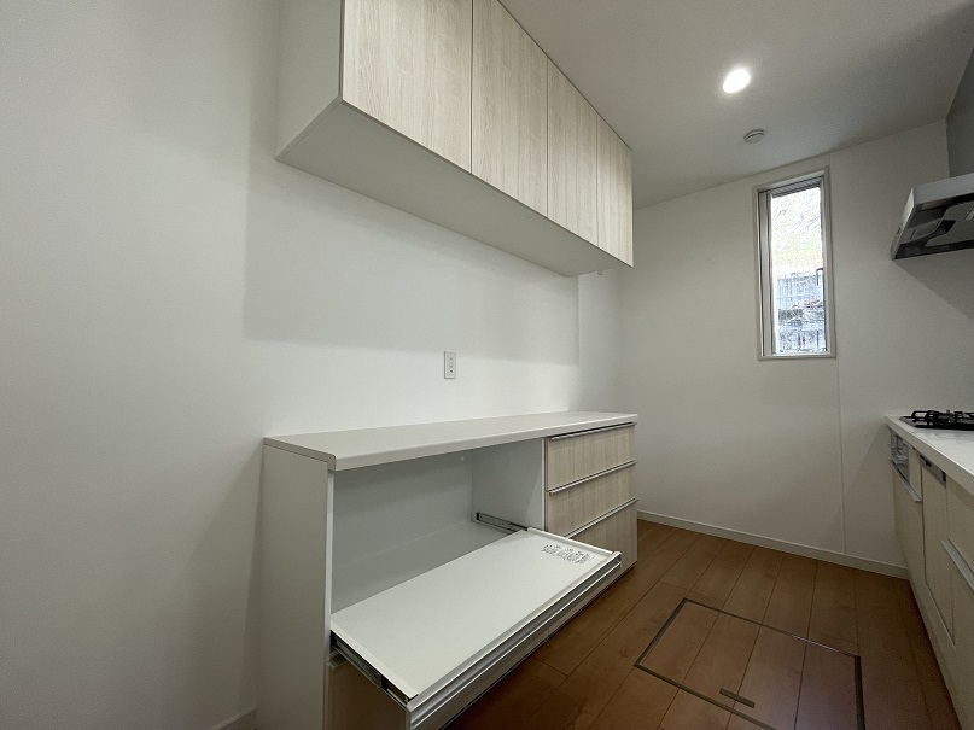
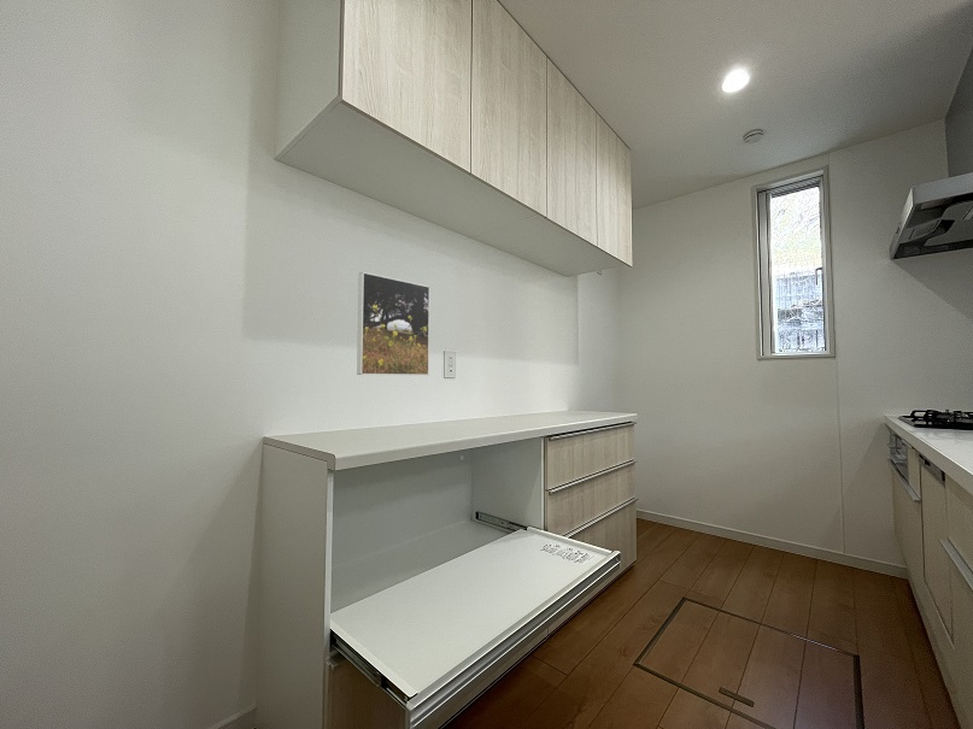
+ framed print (395, 327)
